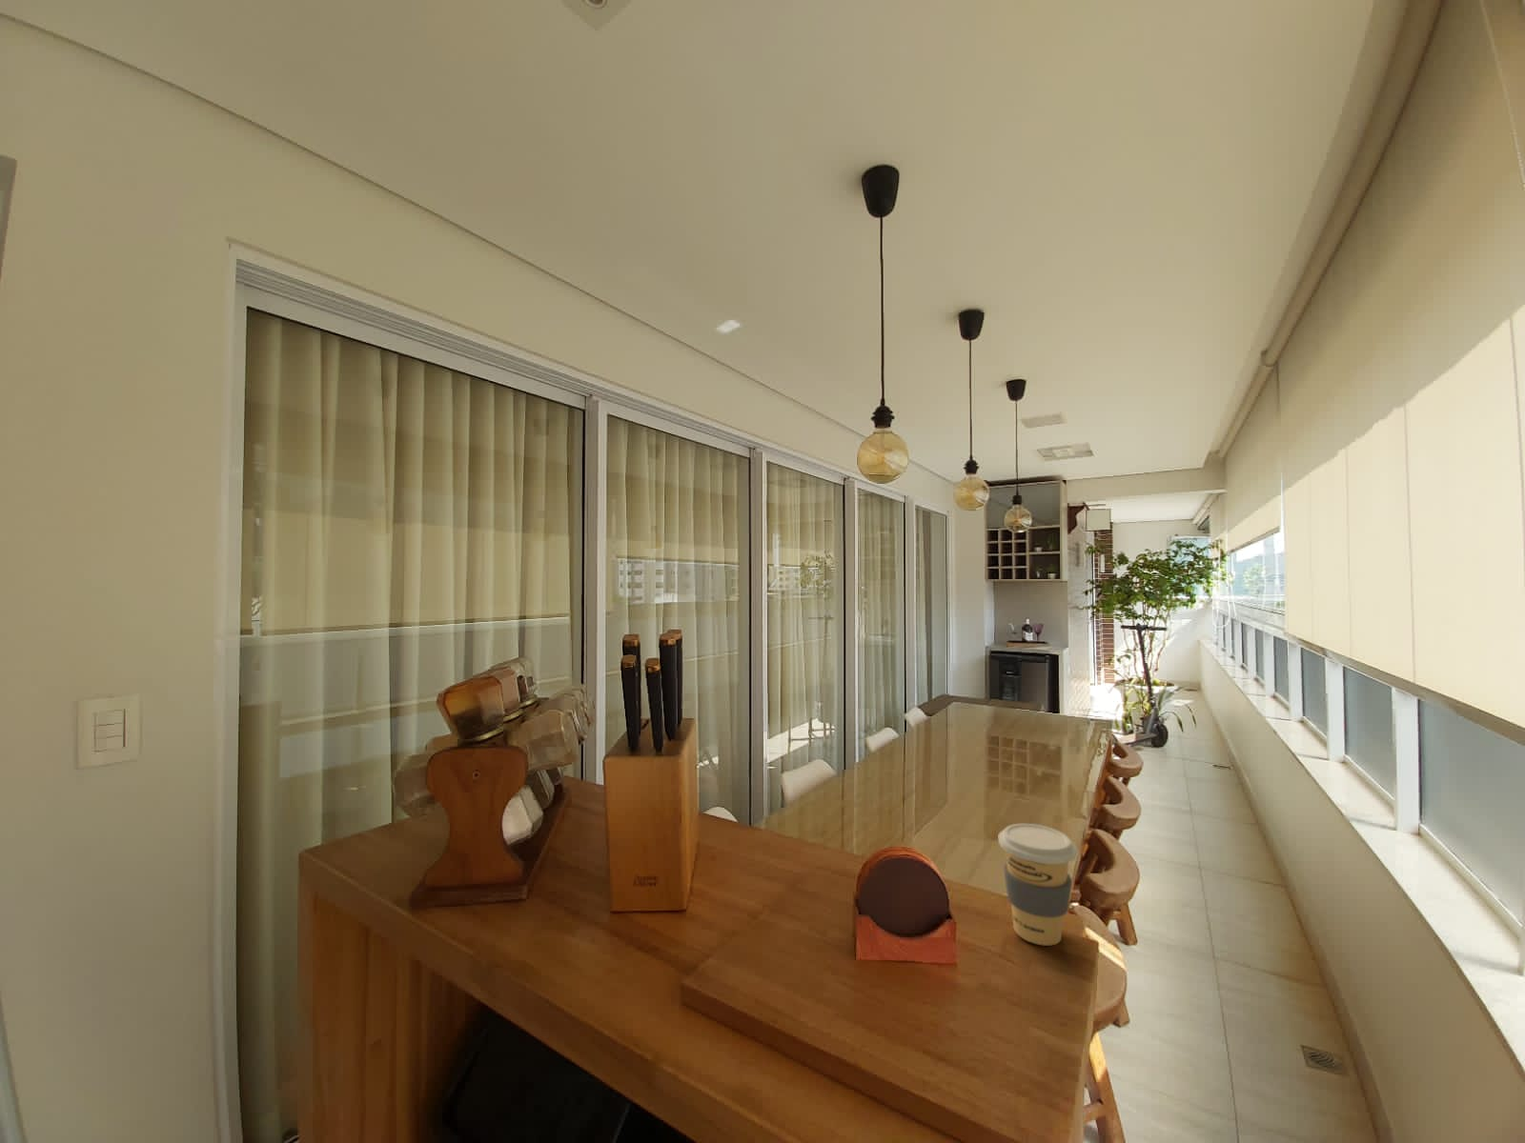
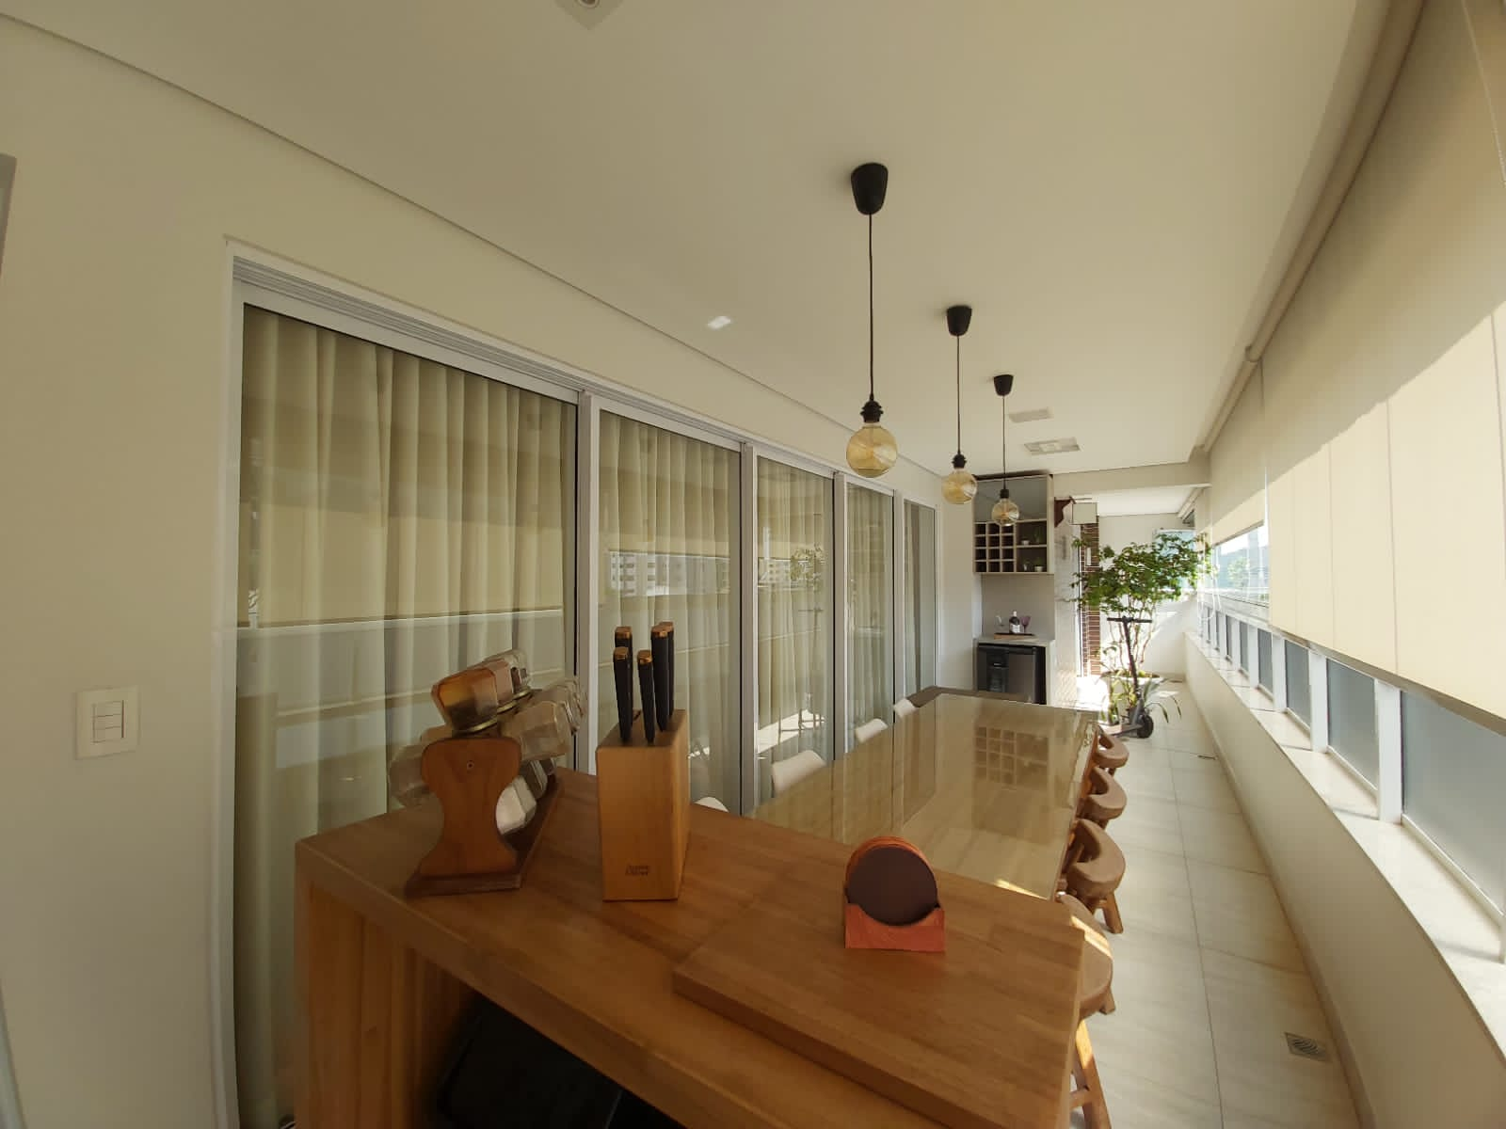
- coffee cup (1037, 884)
